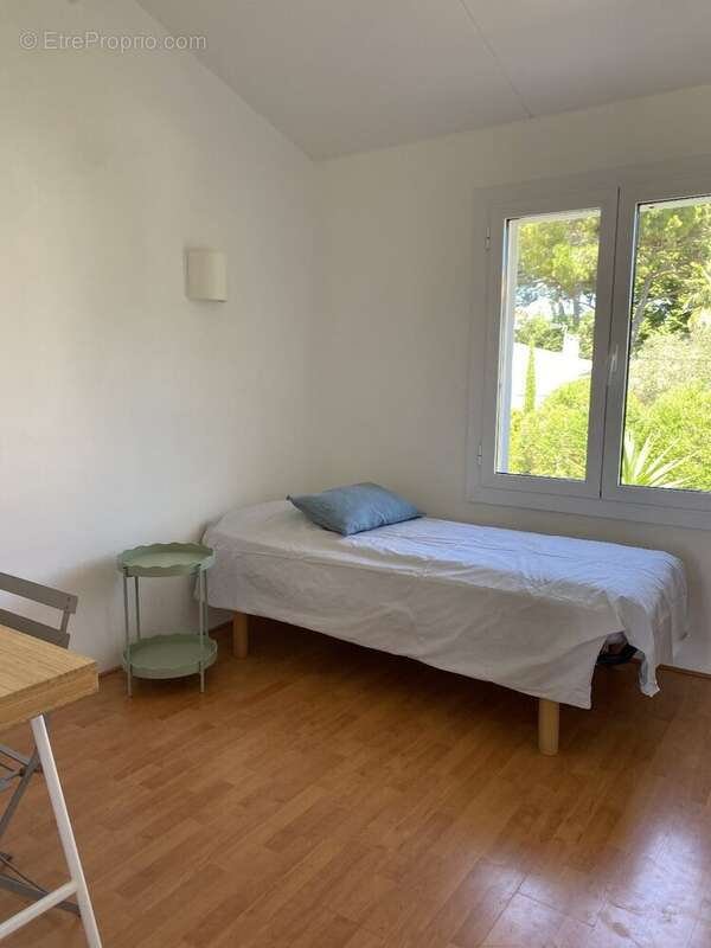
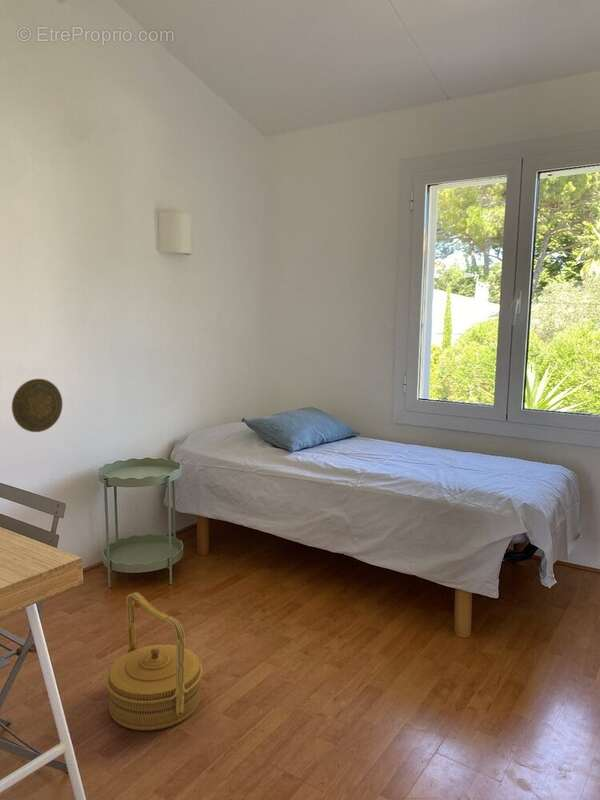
+ decorative plate (39, 405)
+ basket (155, 654)
